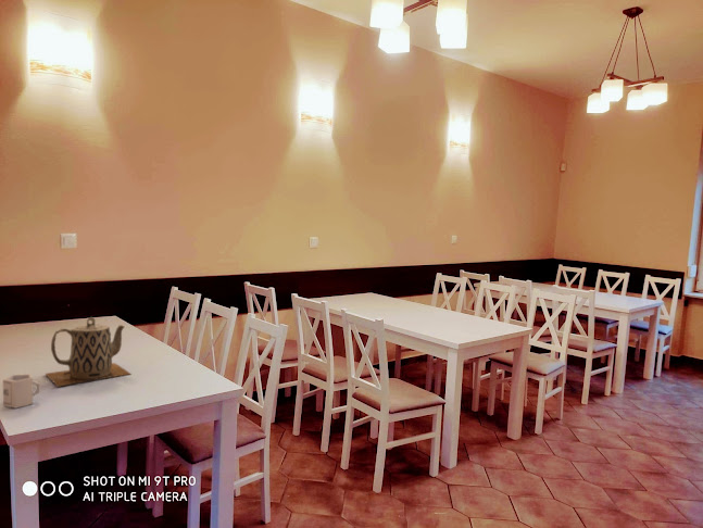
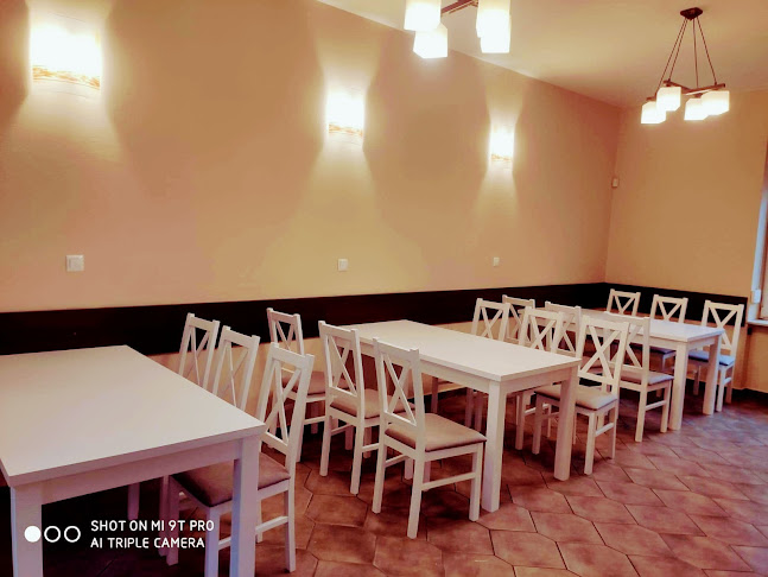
- cup (22, 390)
- teapot (88, 345)
